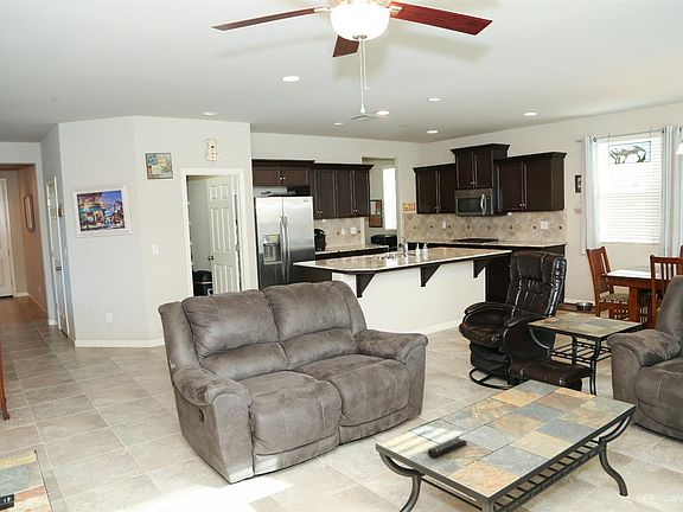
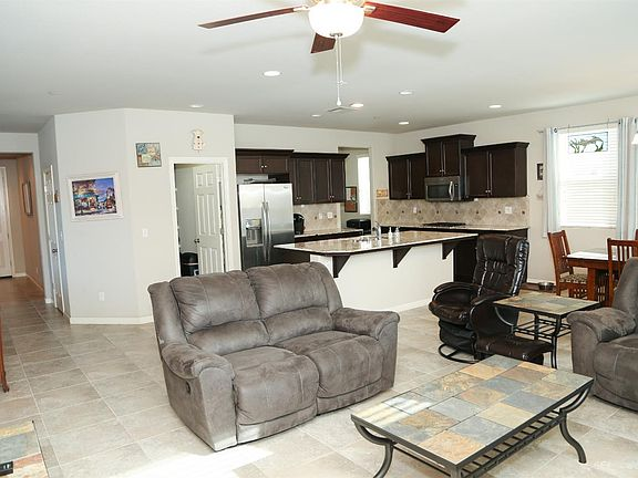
- remote control (447, 447)
